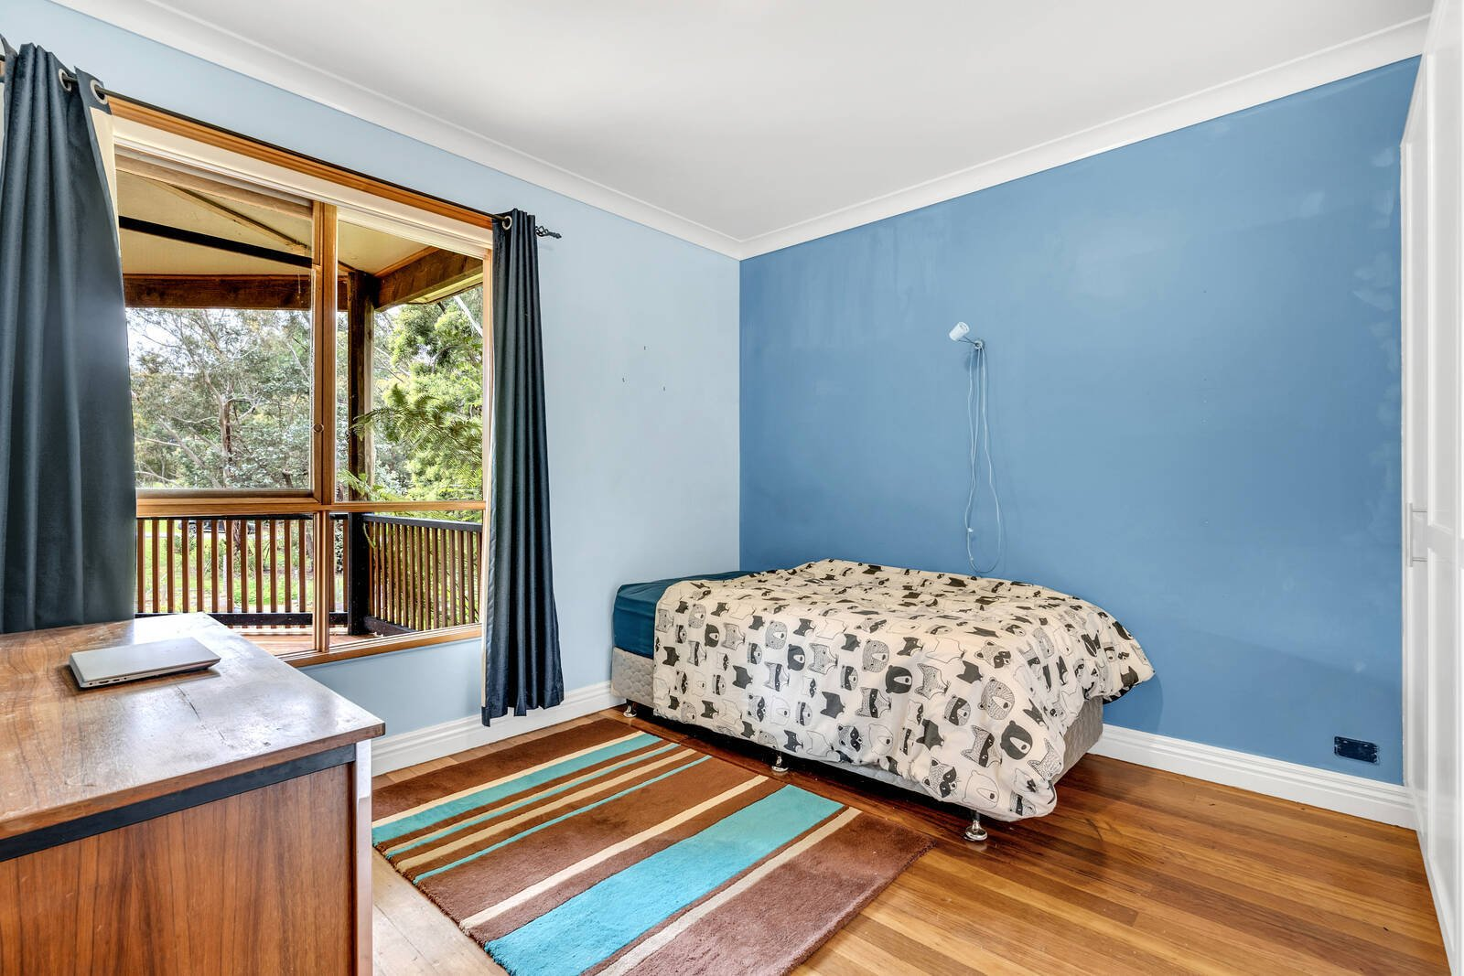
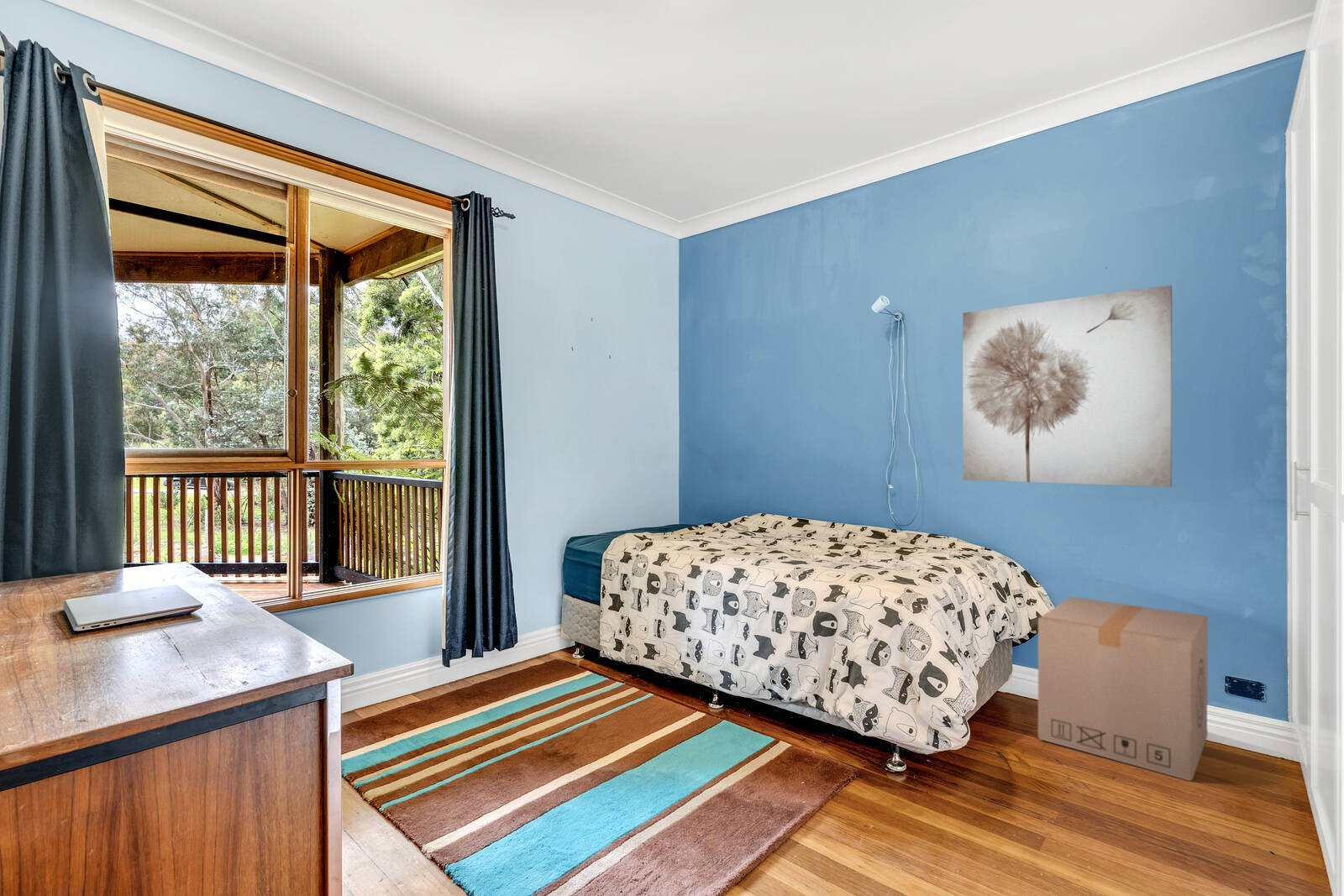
+ cardboard box (1122, 677)
+ wall art (1058, 391)
